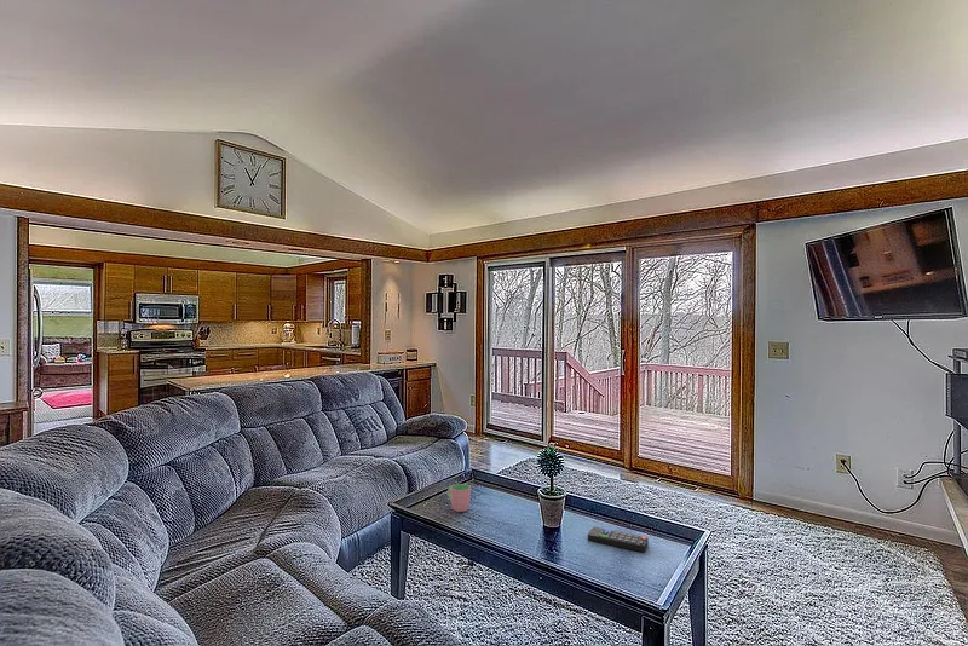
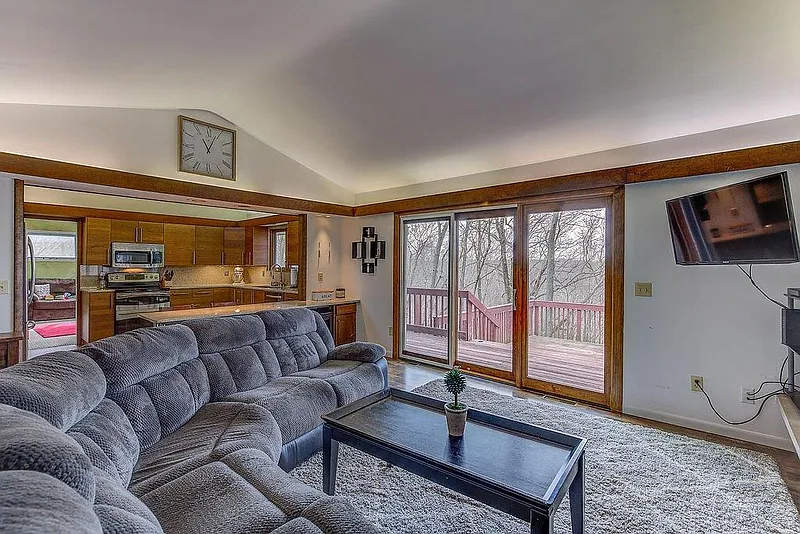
- remote control (617, 538)
- cup (457, 497)
